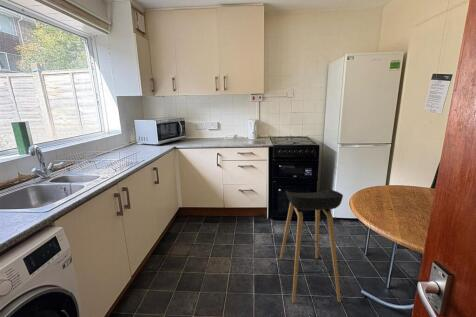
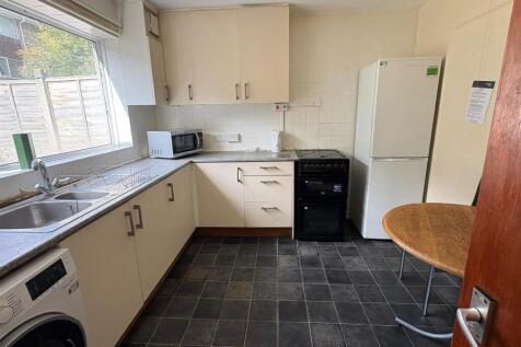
- stool (309, 241)
